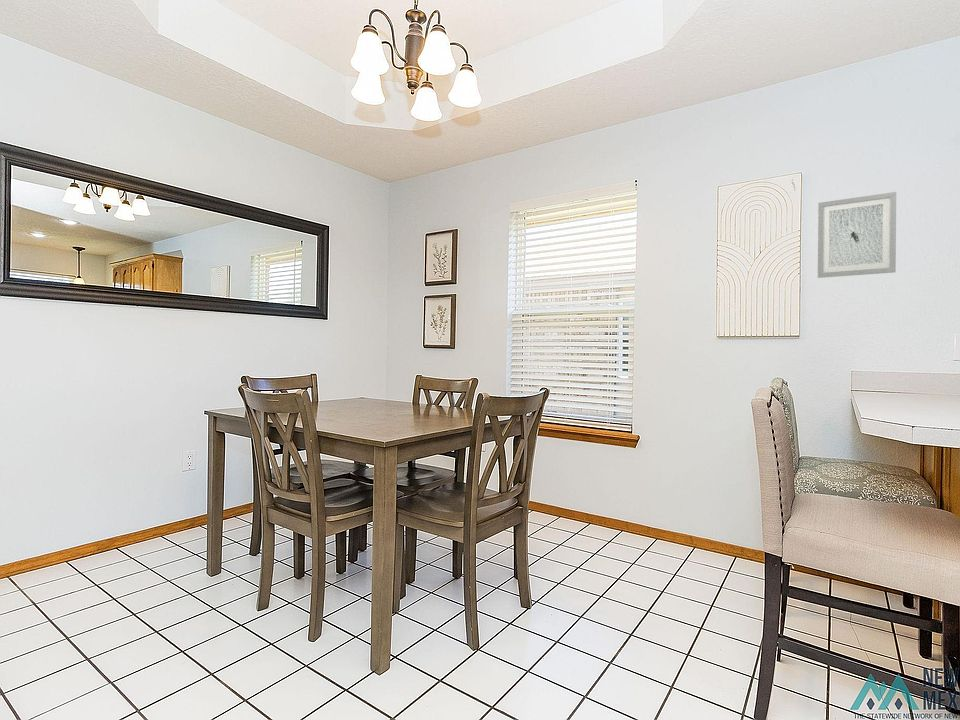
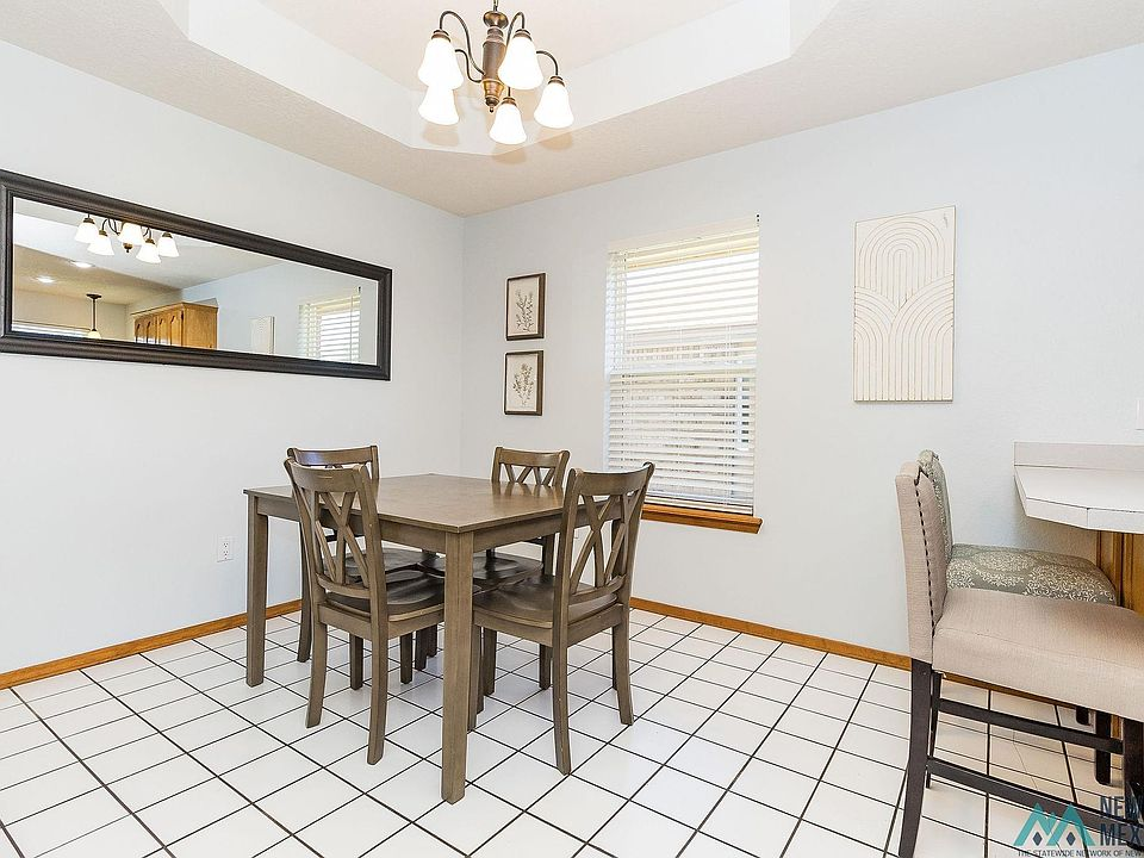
- wall art (855, 236)
